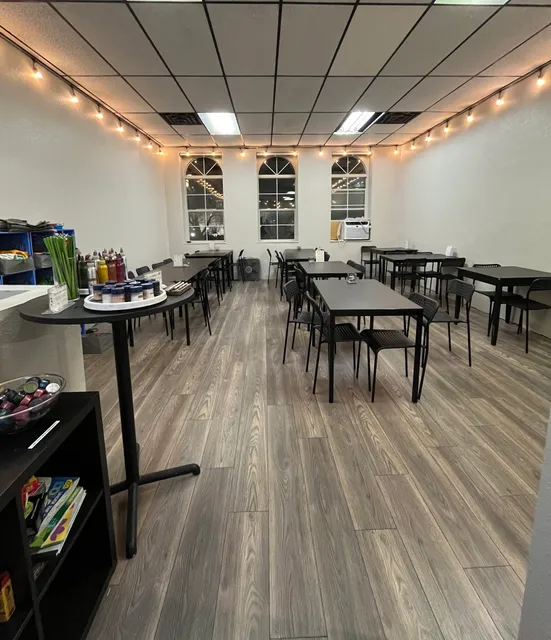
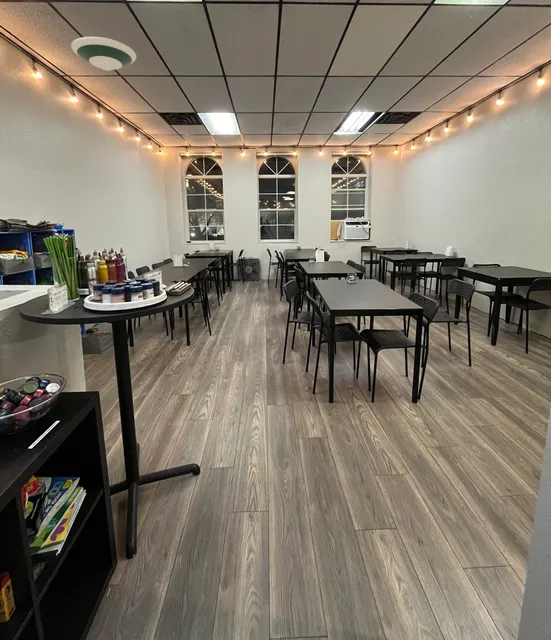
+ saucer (105, 60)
